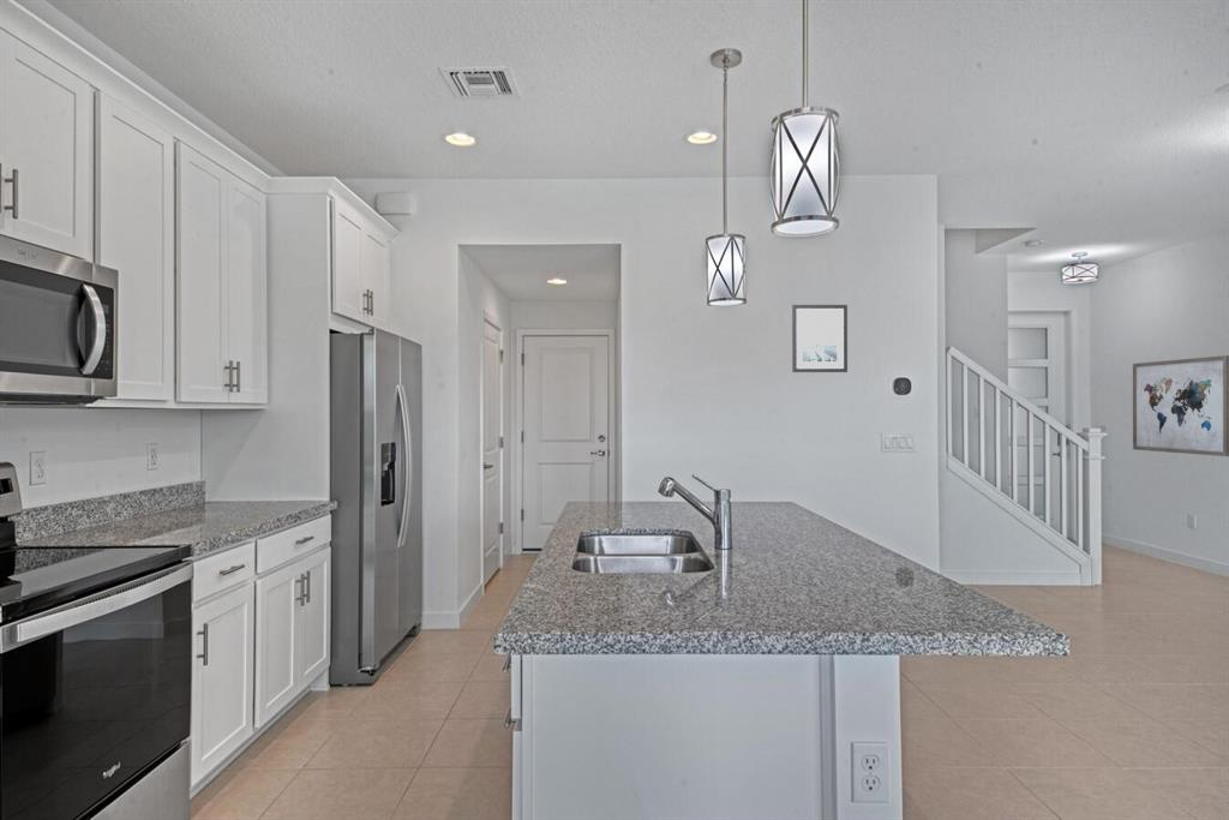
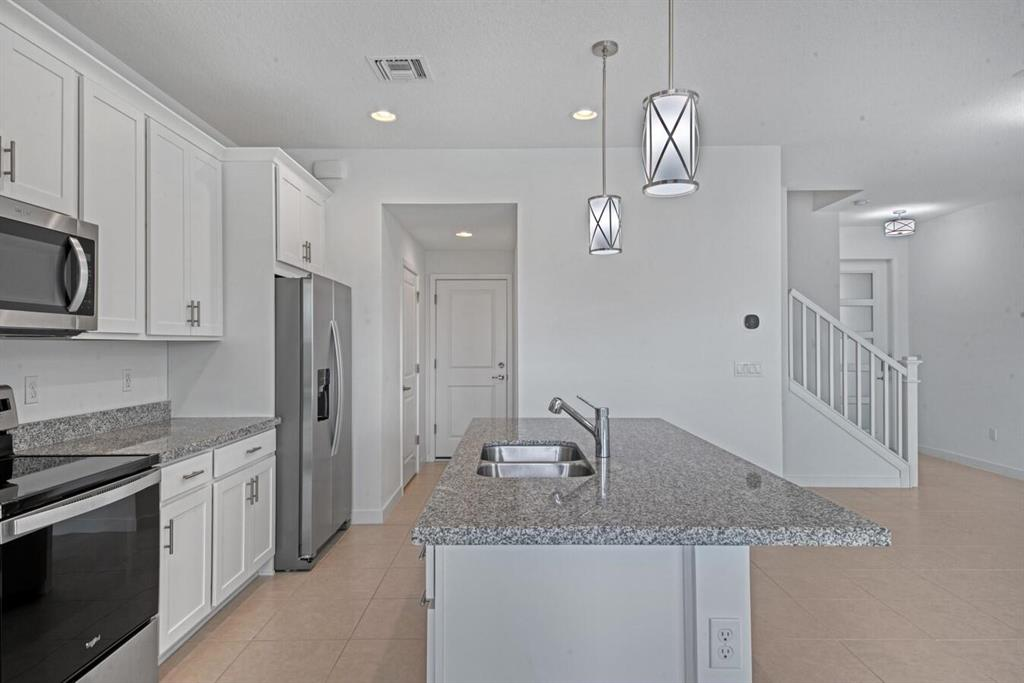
- wall art (820, 339)
- wall art (1176, 406)
